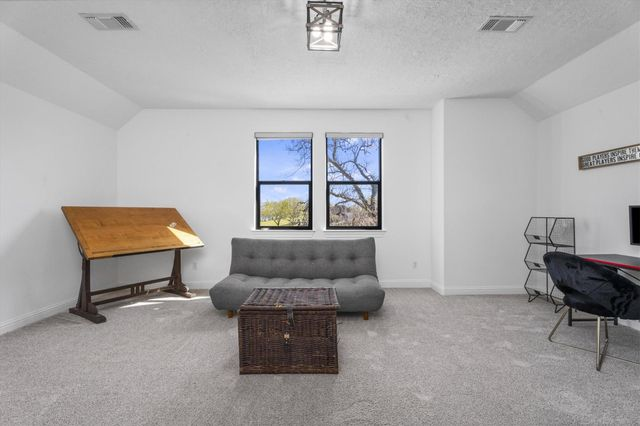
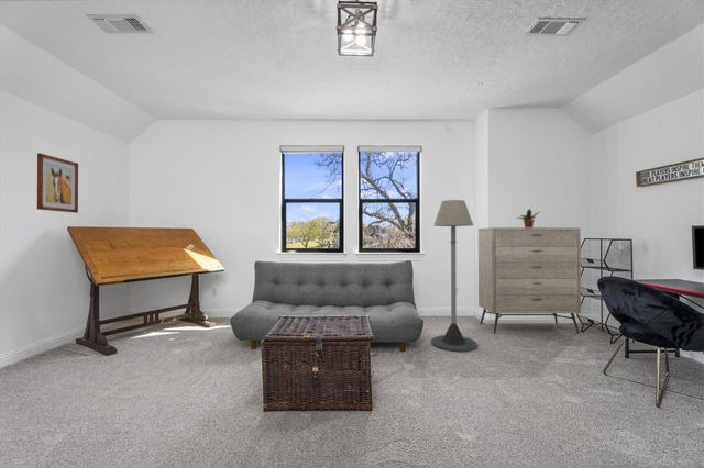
+ floor lamp (453, 272)
+ wall art (58, 185)
+ dresser (526, 278)
+ potted plant (528, 218)
